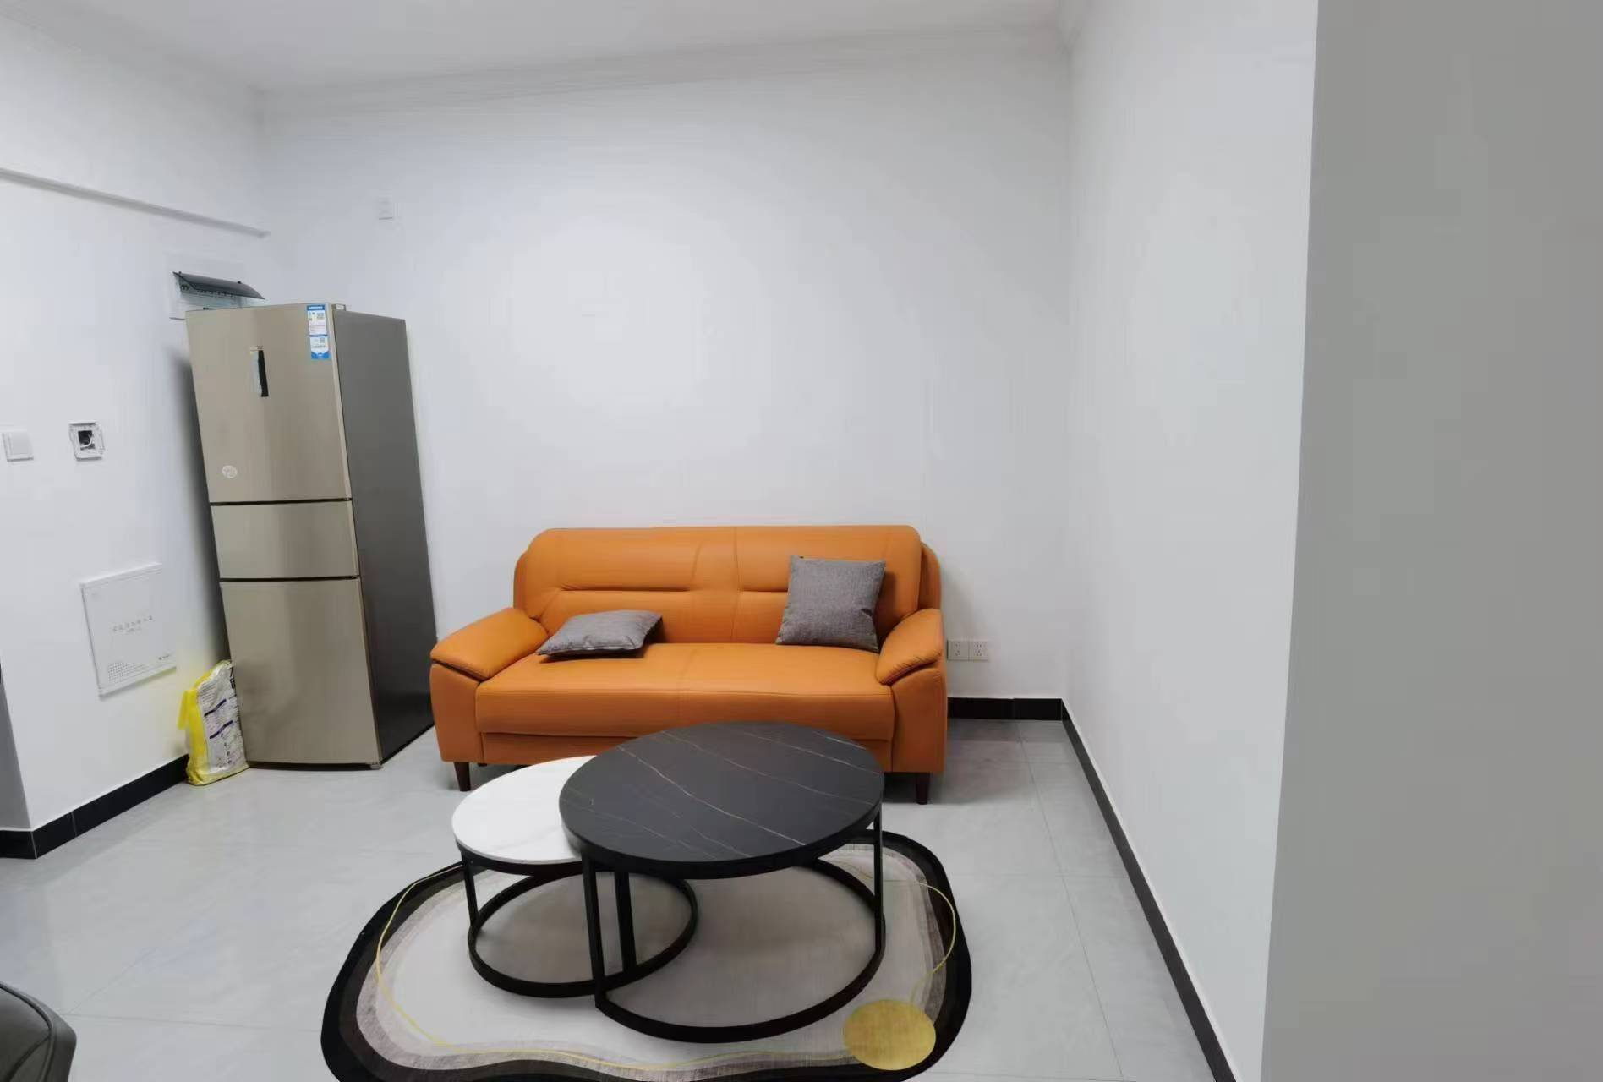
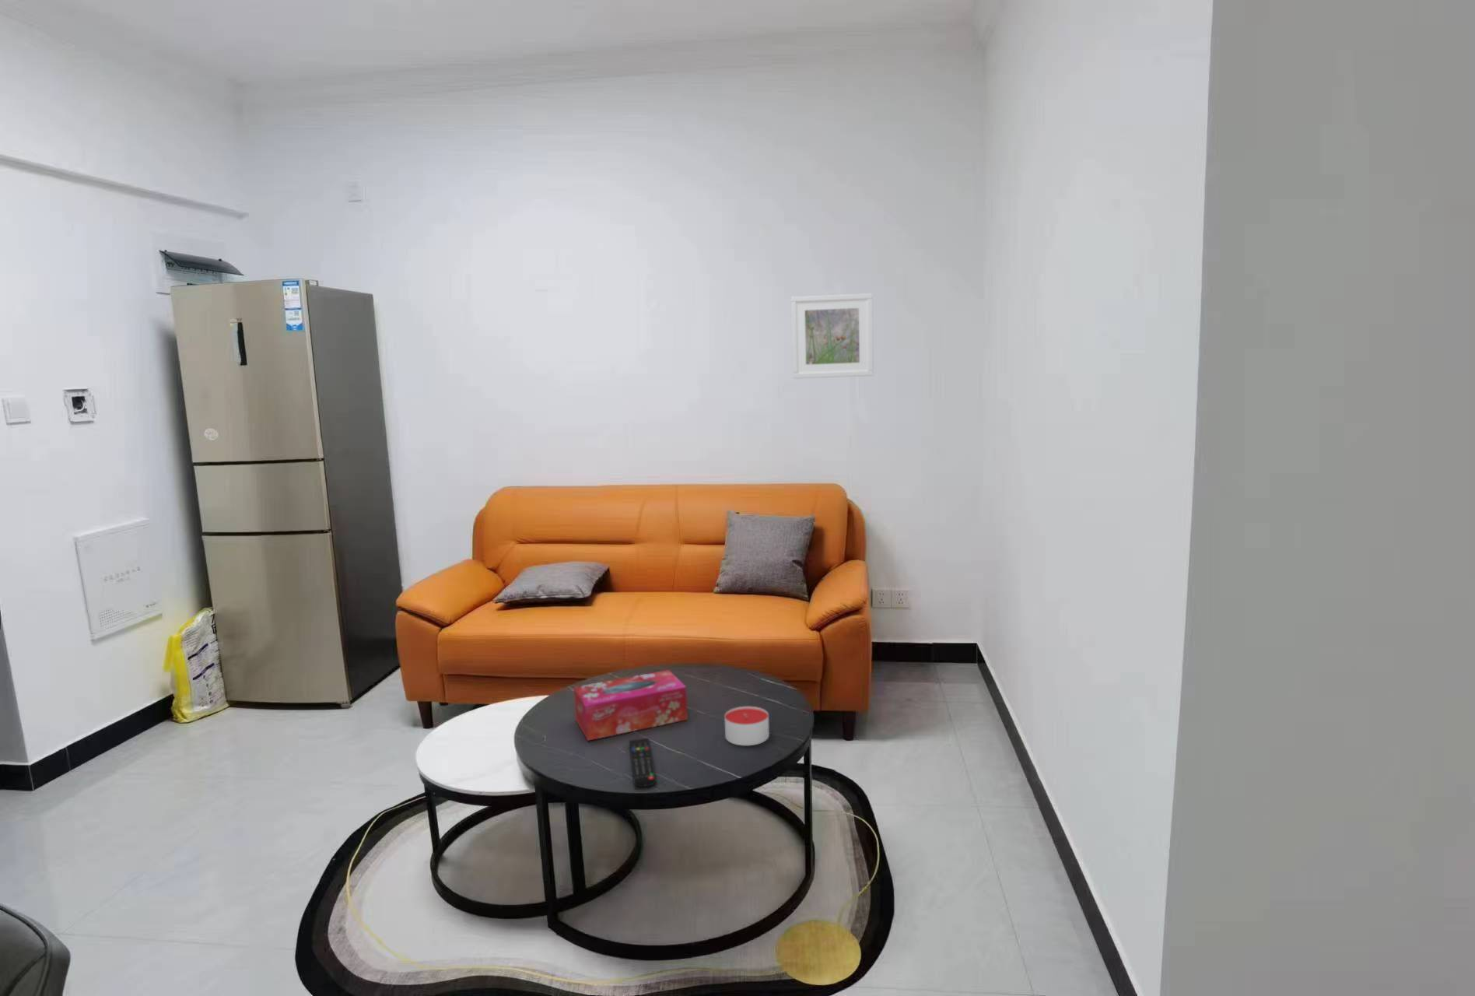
+ candle (747, 725)
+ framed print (831, 336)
+ tissue box (630, 704)
+ remote control (641, 761)
